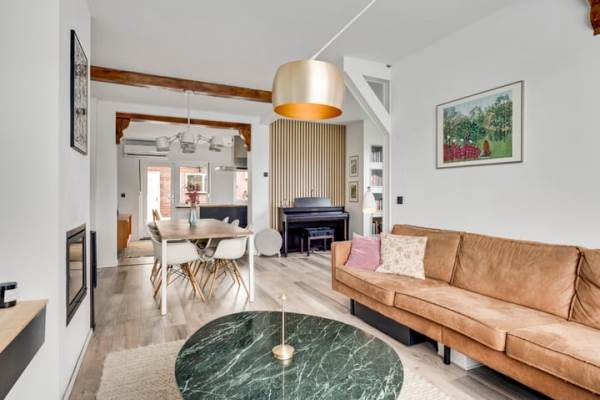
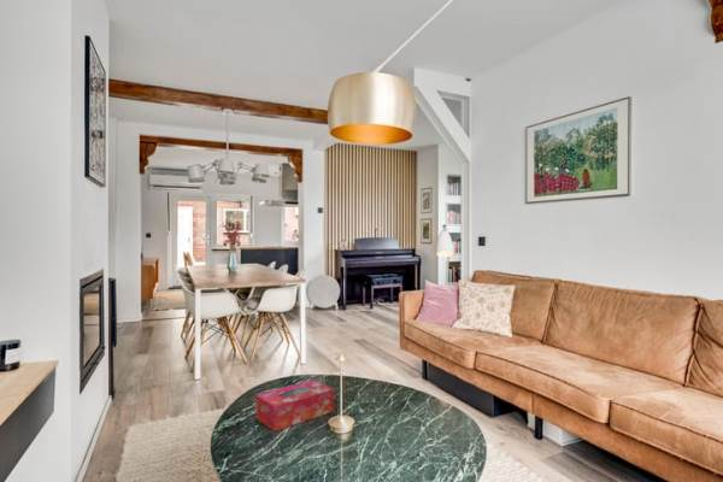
+ tissue box (295, 402)
